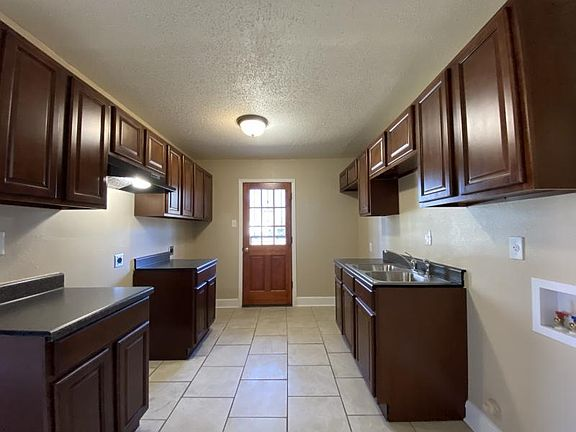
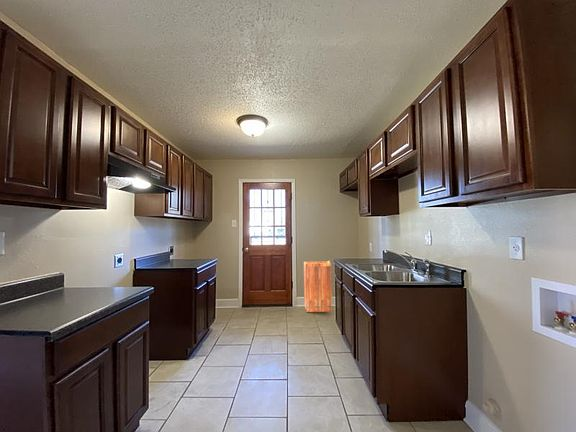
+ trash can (317, 284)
